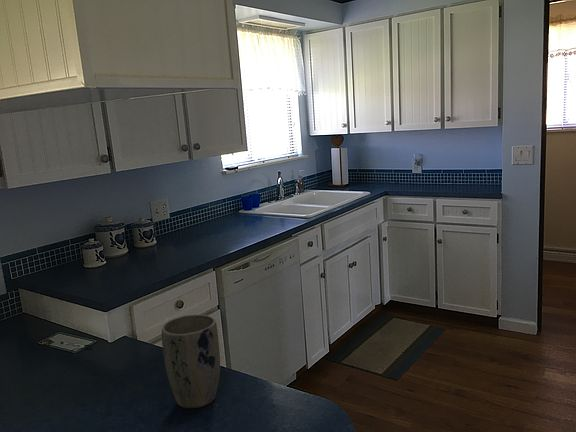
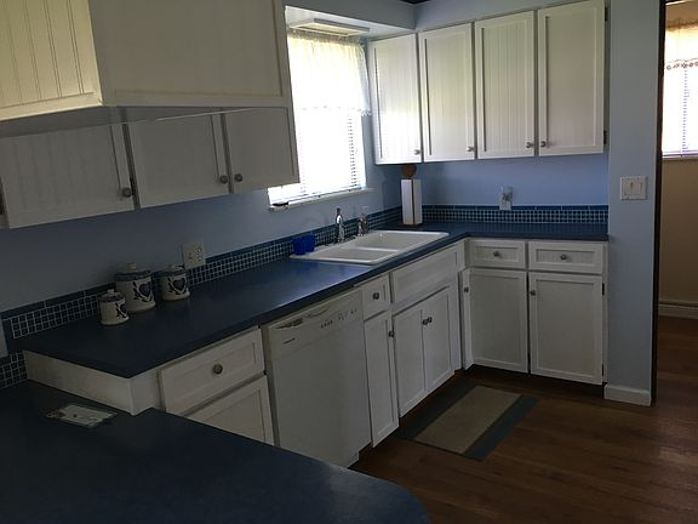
- plant pot (193, 361)
